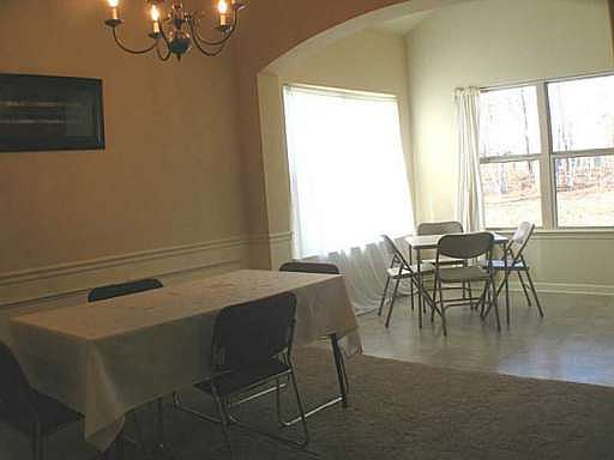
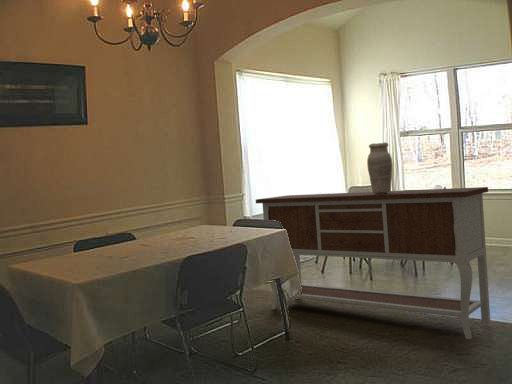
+ sideboard (364, 255)
+ vase (380, 167)
